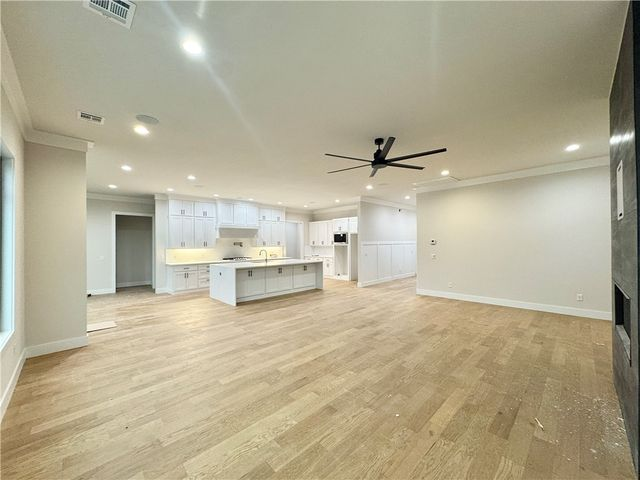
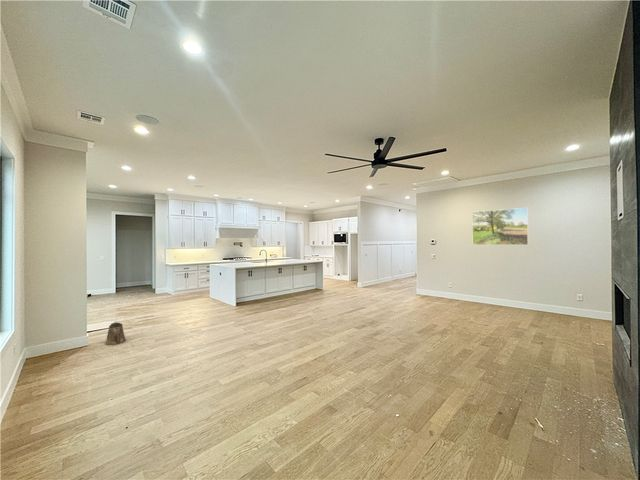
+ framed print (498, 227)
+ watering can (117, 332)
